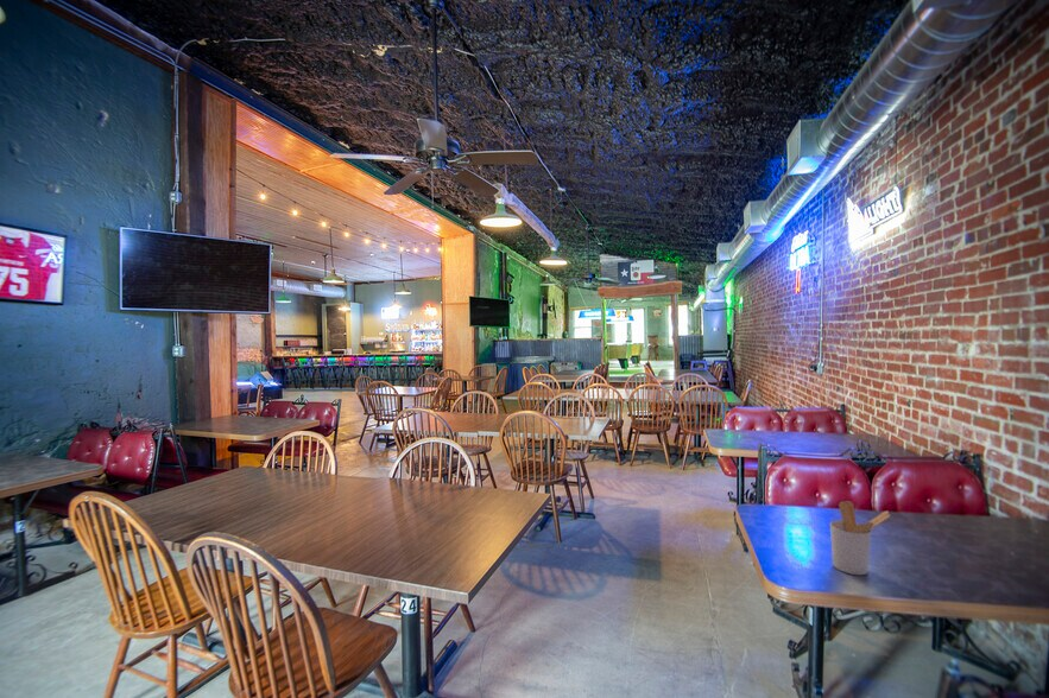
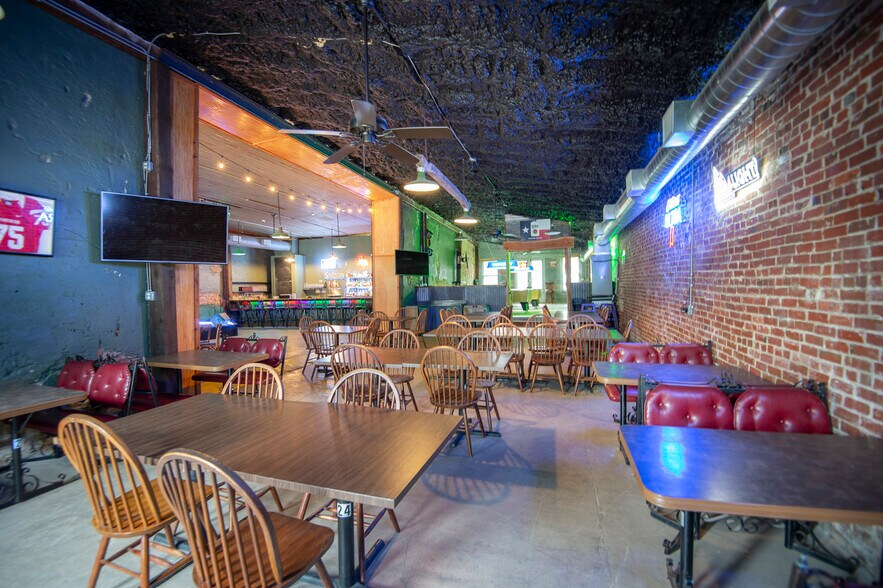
- utensil holder (860, 538)
